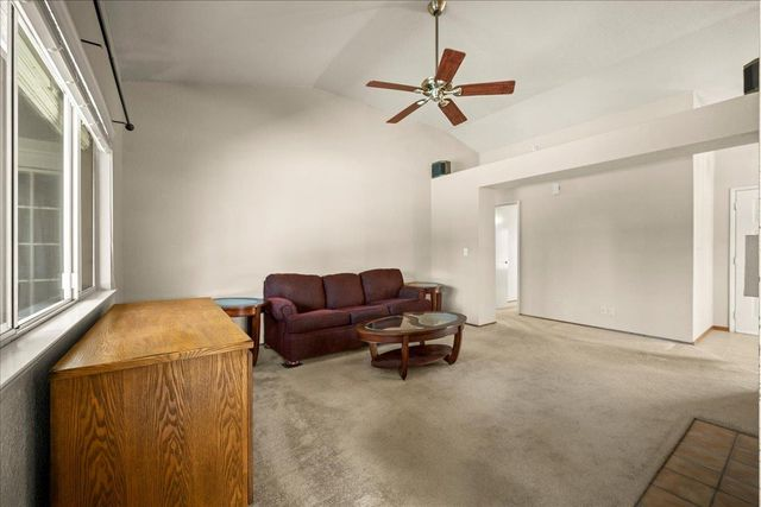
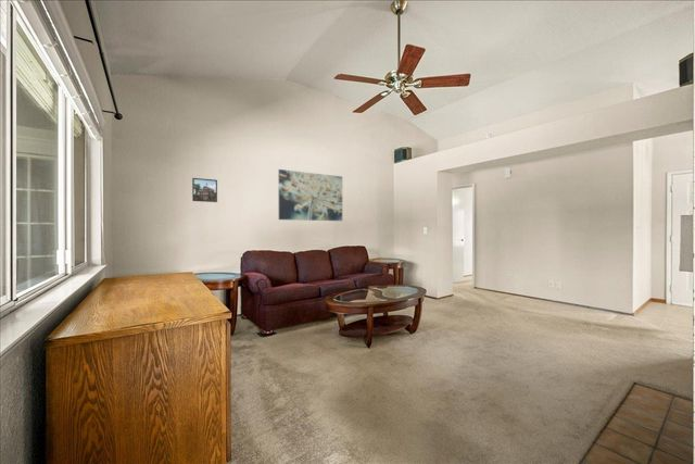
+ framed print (204, 190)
+ wall art (312, 197)
